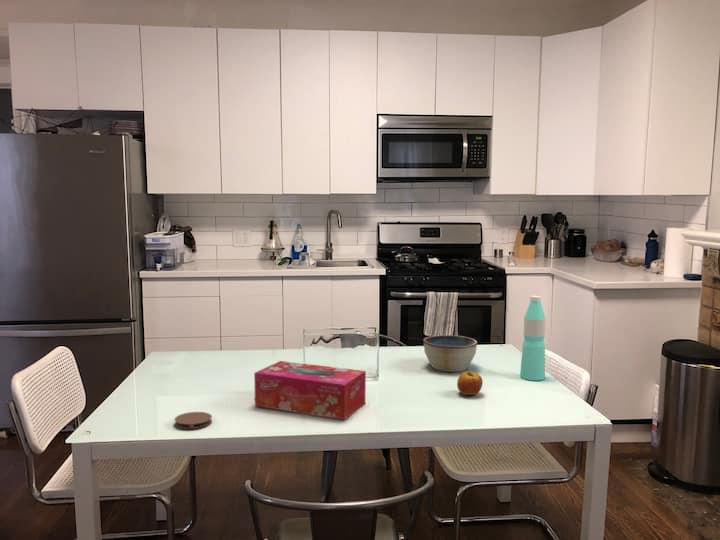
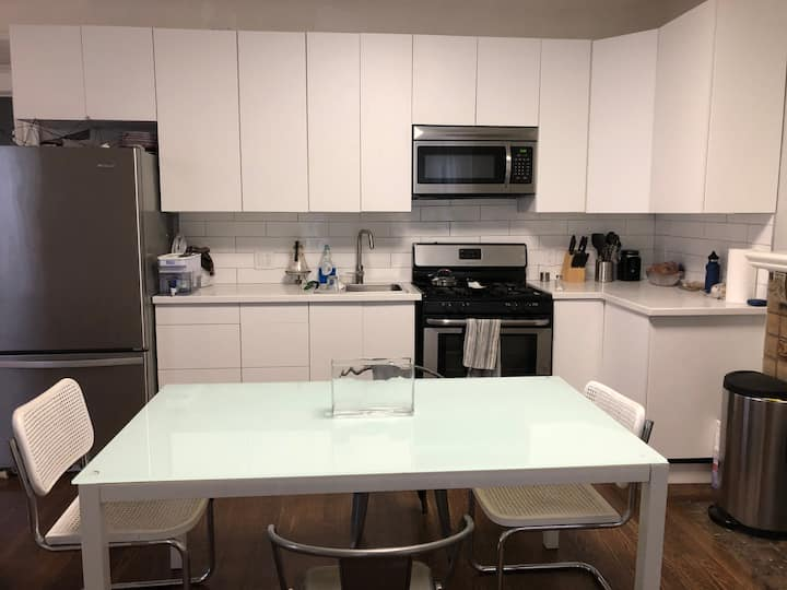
- bowl (449, 354)
- water bottle (534, 337)
- apple (469, 381)
- tissue box (310, 388)
- coaster (193, 420)
